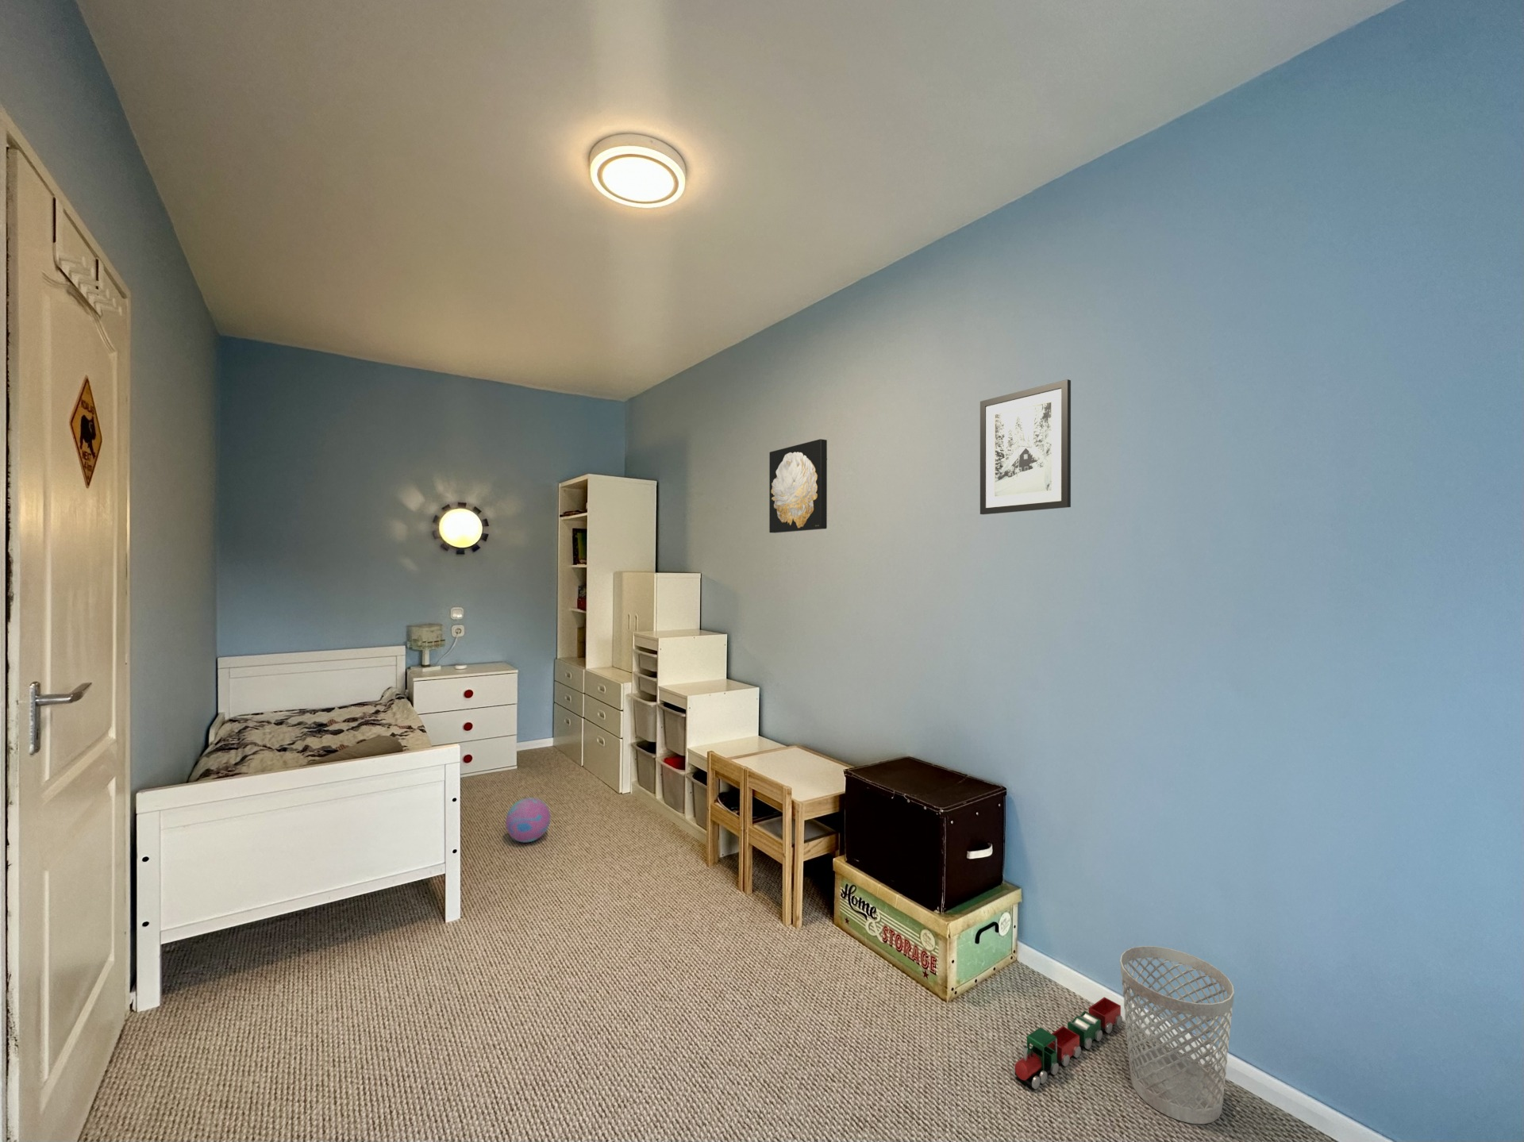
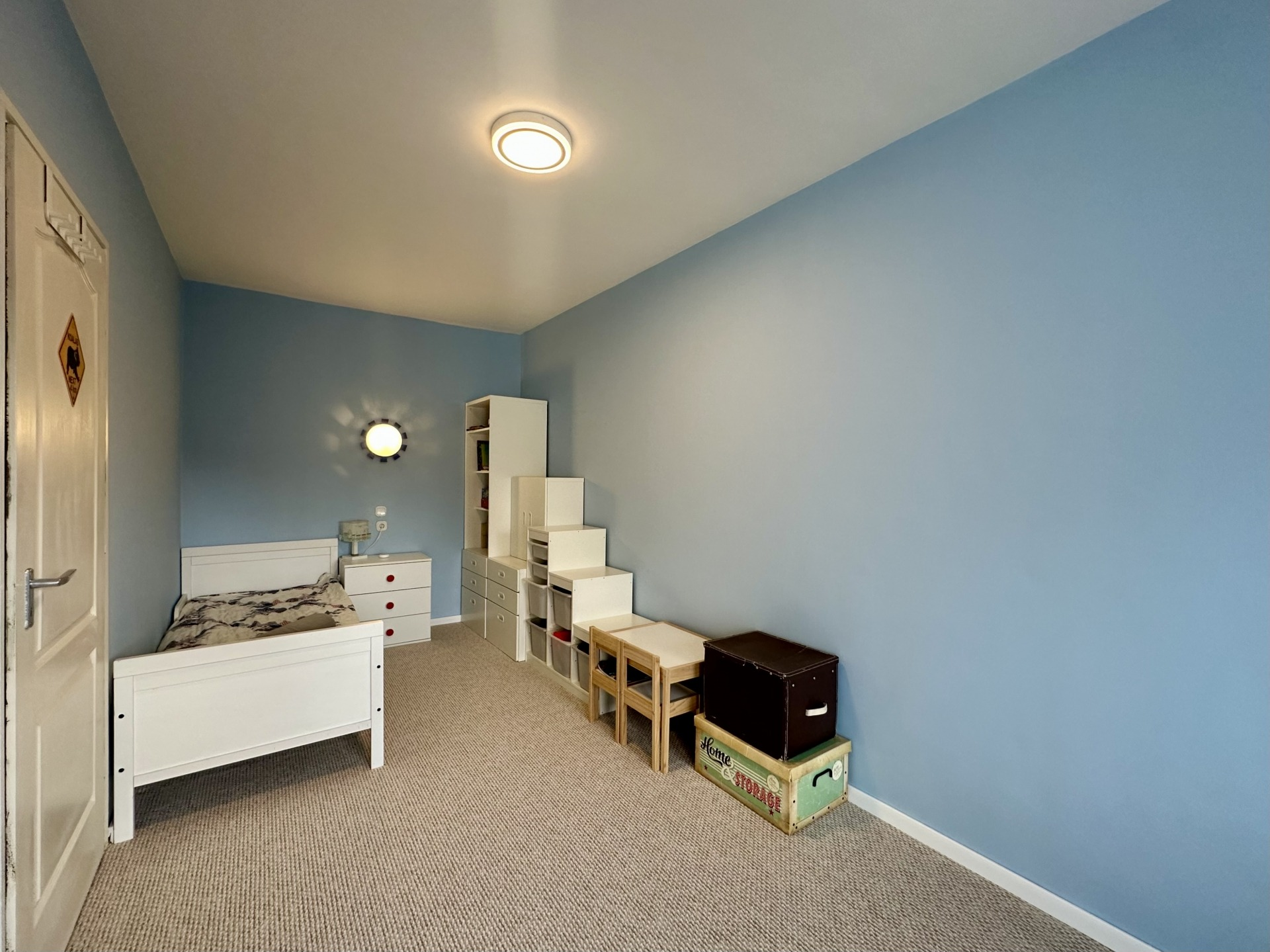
- wastebasket (1174, 1033)
- toy train (1070, 1032)
- wall art (797, 488)
- decorative ball (528, 819)
- wall art (1022, 451)
